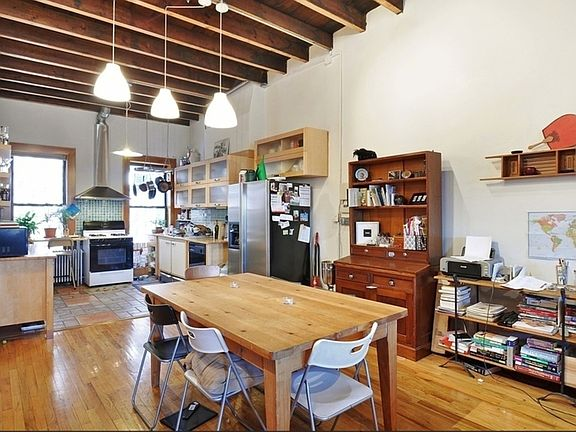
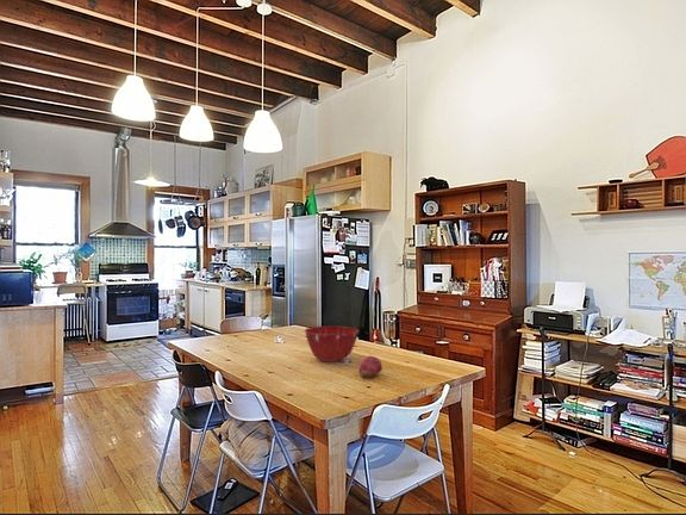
+ mixing bowl (331, 343)
+ fruit (369, 366)
